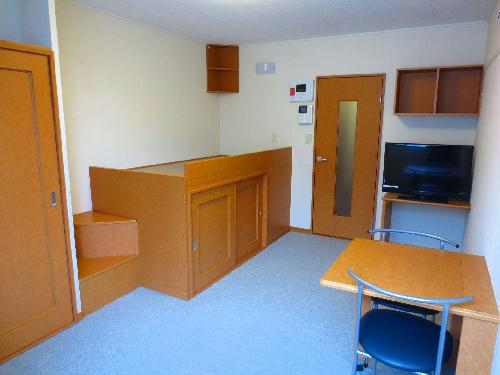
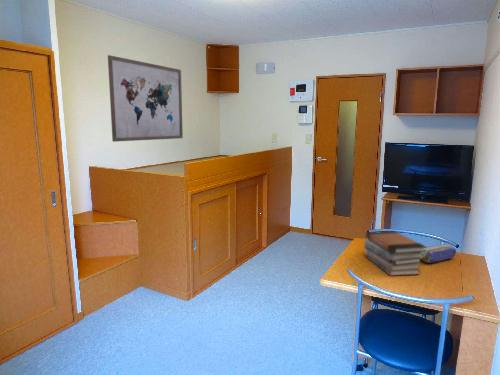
+ wall art (150, 102)
+ pencil case (436, 253)
+ book stack (392, 251)
